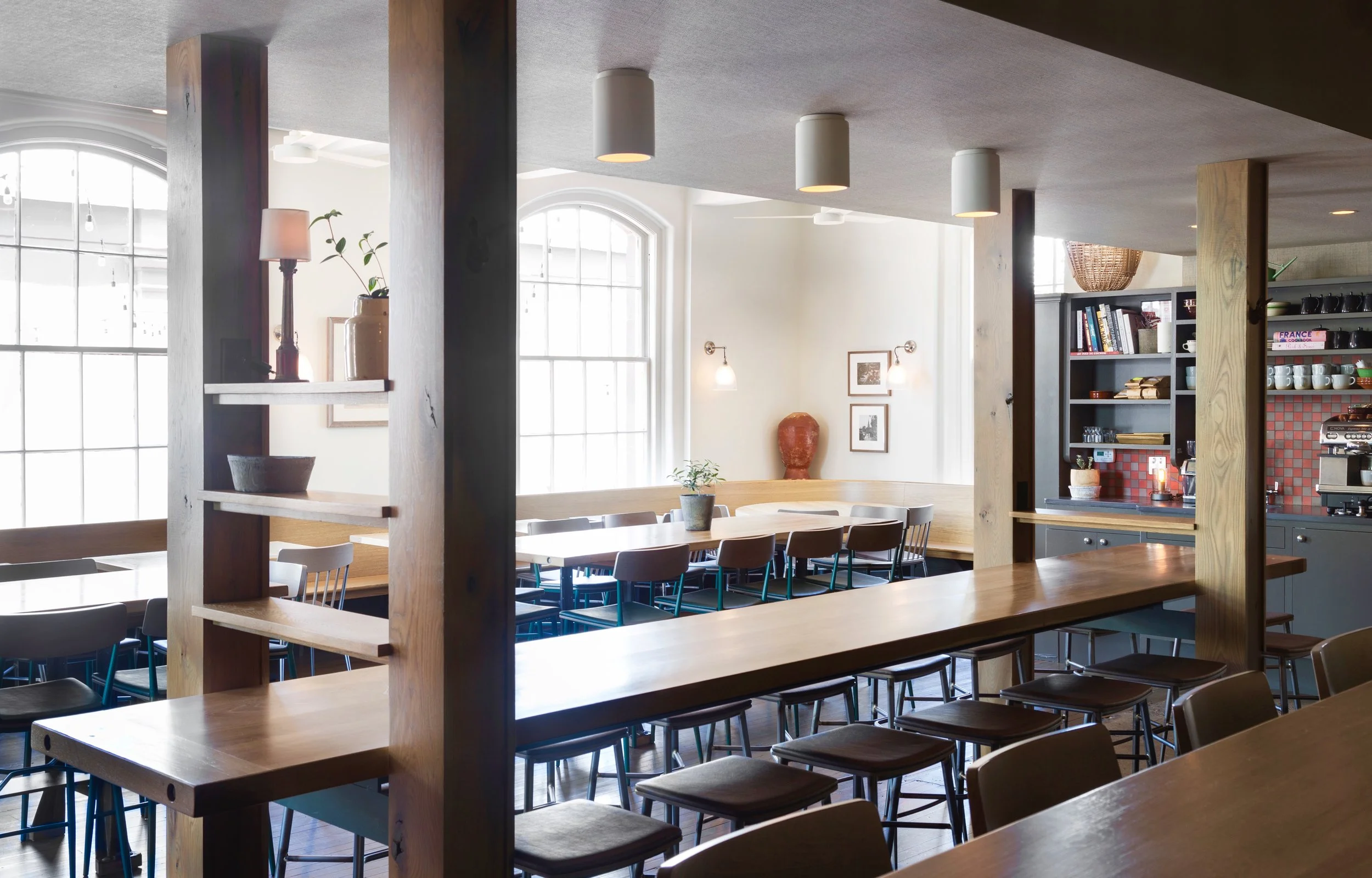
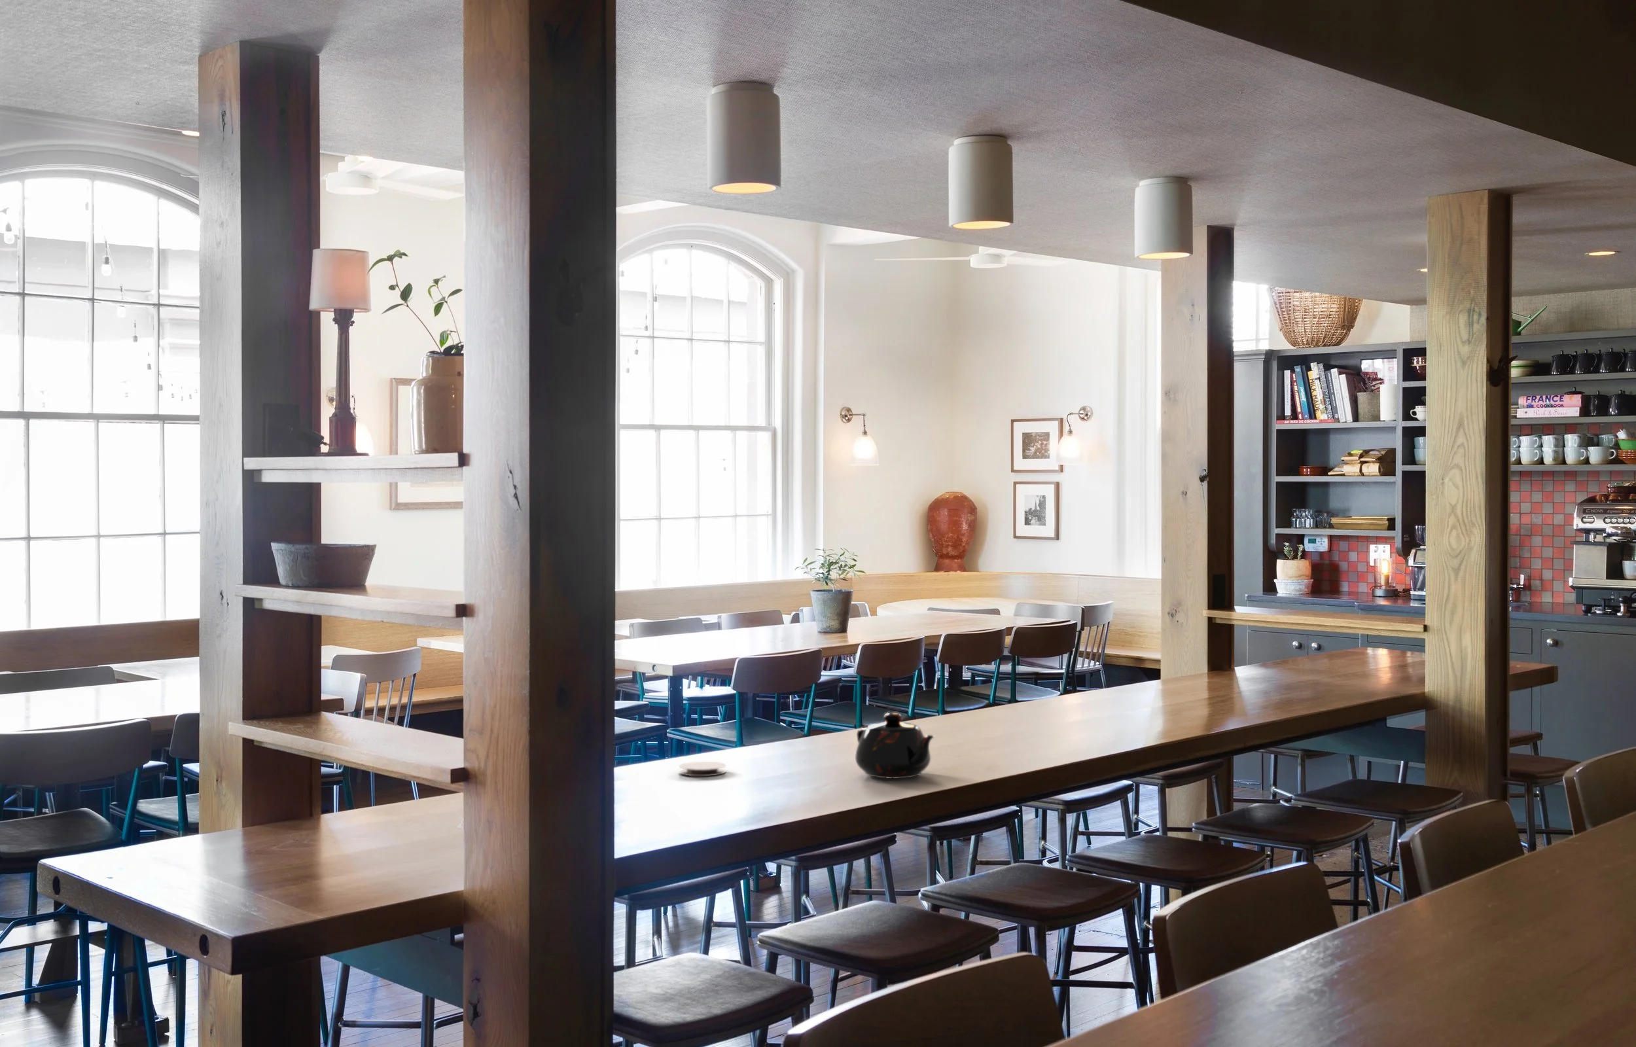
+ teapot (896, 744)
+ coaster (702, 768)
